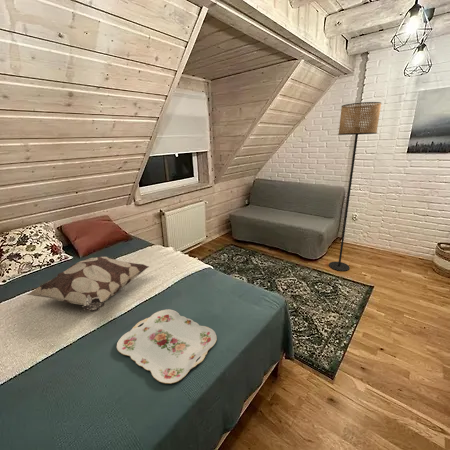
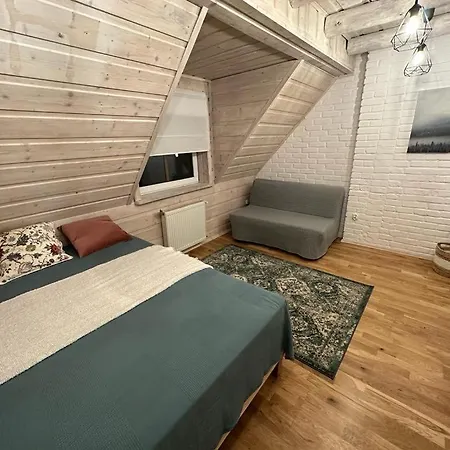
- floor lamp (348, 193)
- serving tray (167, 340)
- decorative pillow (94, 279)
